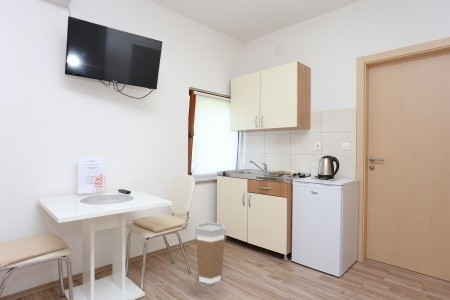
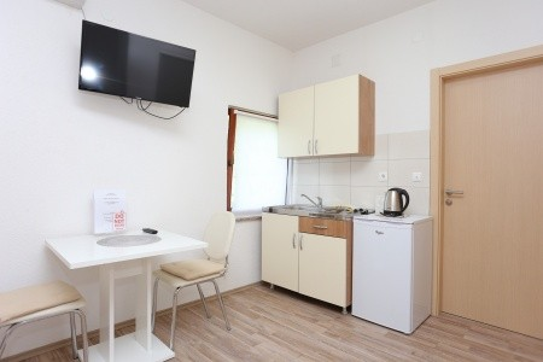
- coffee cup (209, 252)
